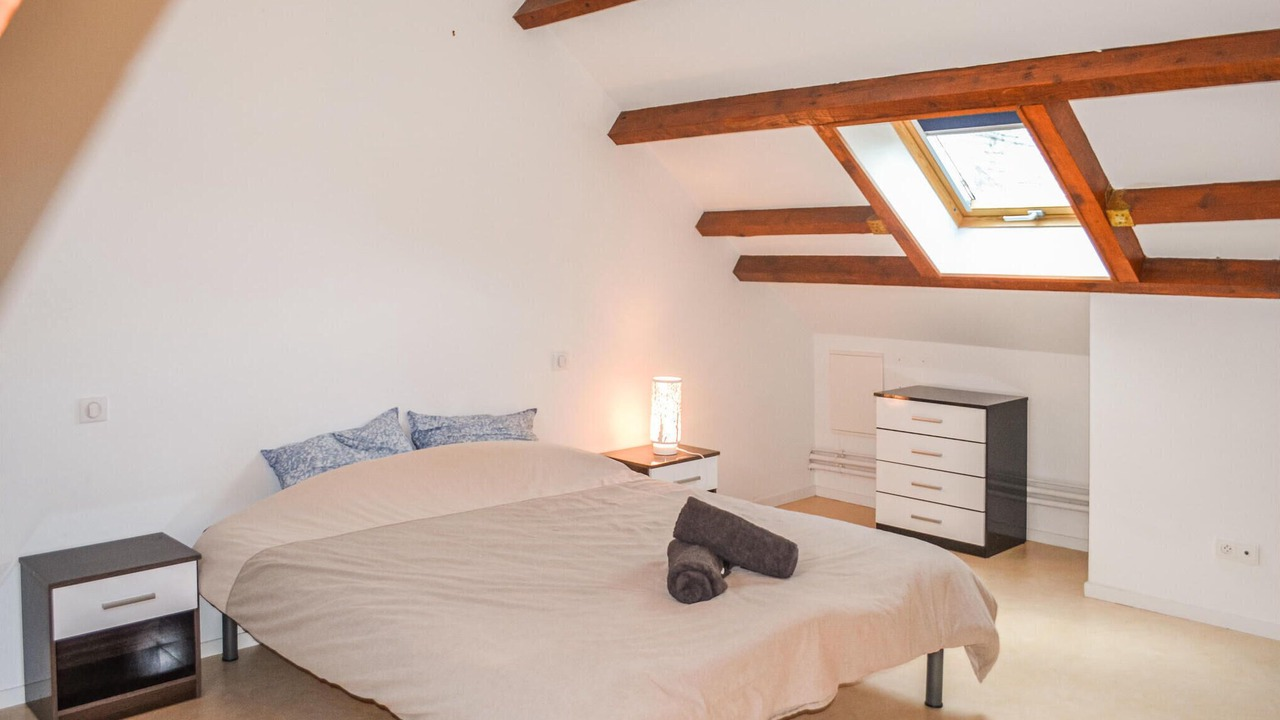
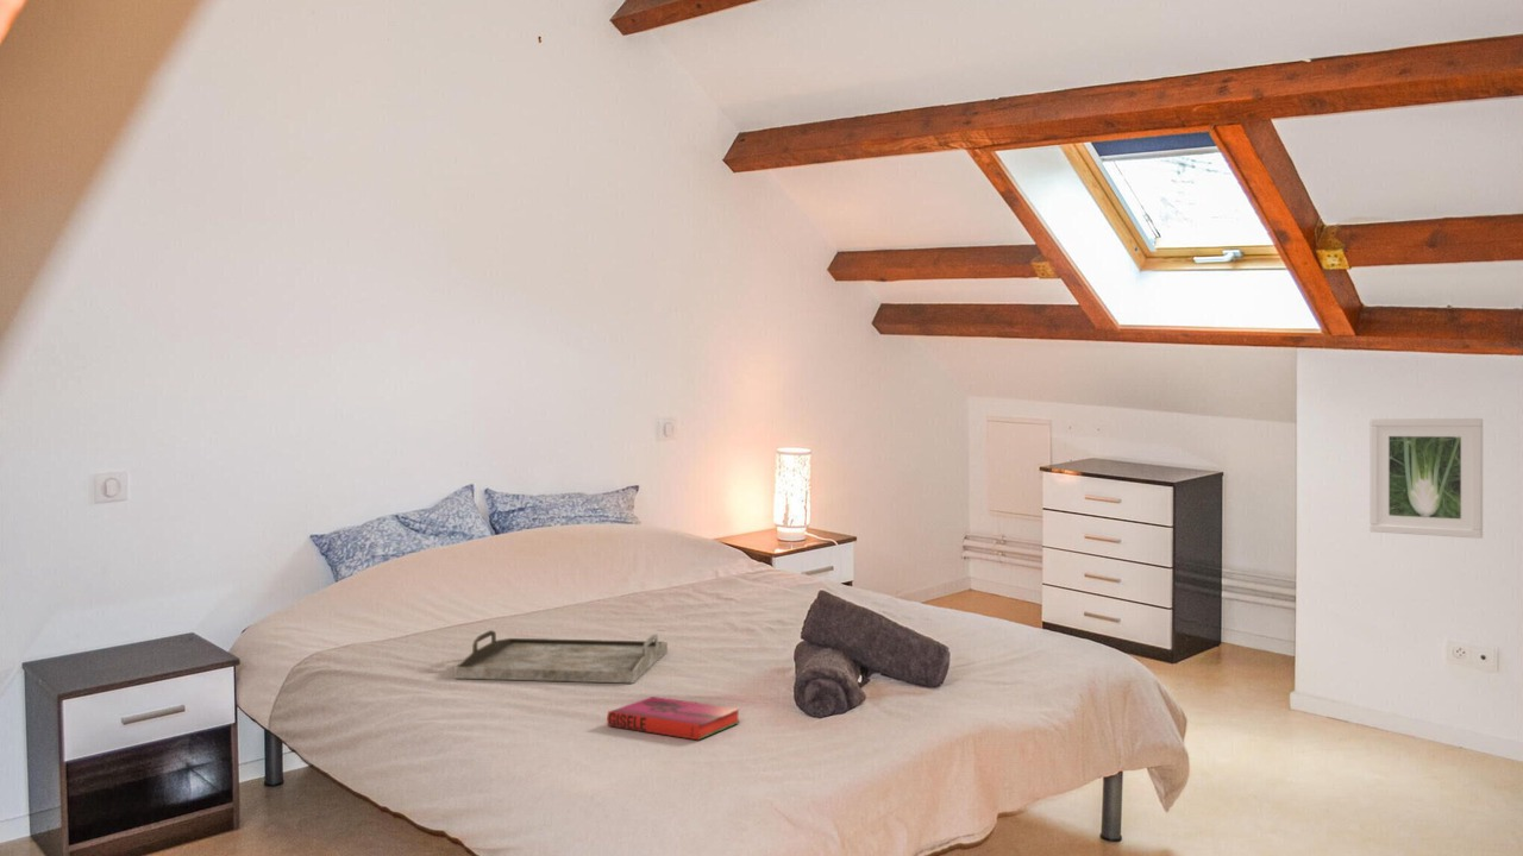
+ serving tray (566, 649)
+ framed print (1424, 476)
+ hardback book (673, 717)
